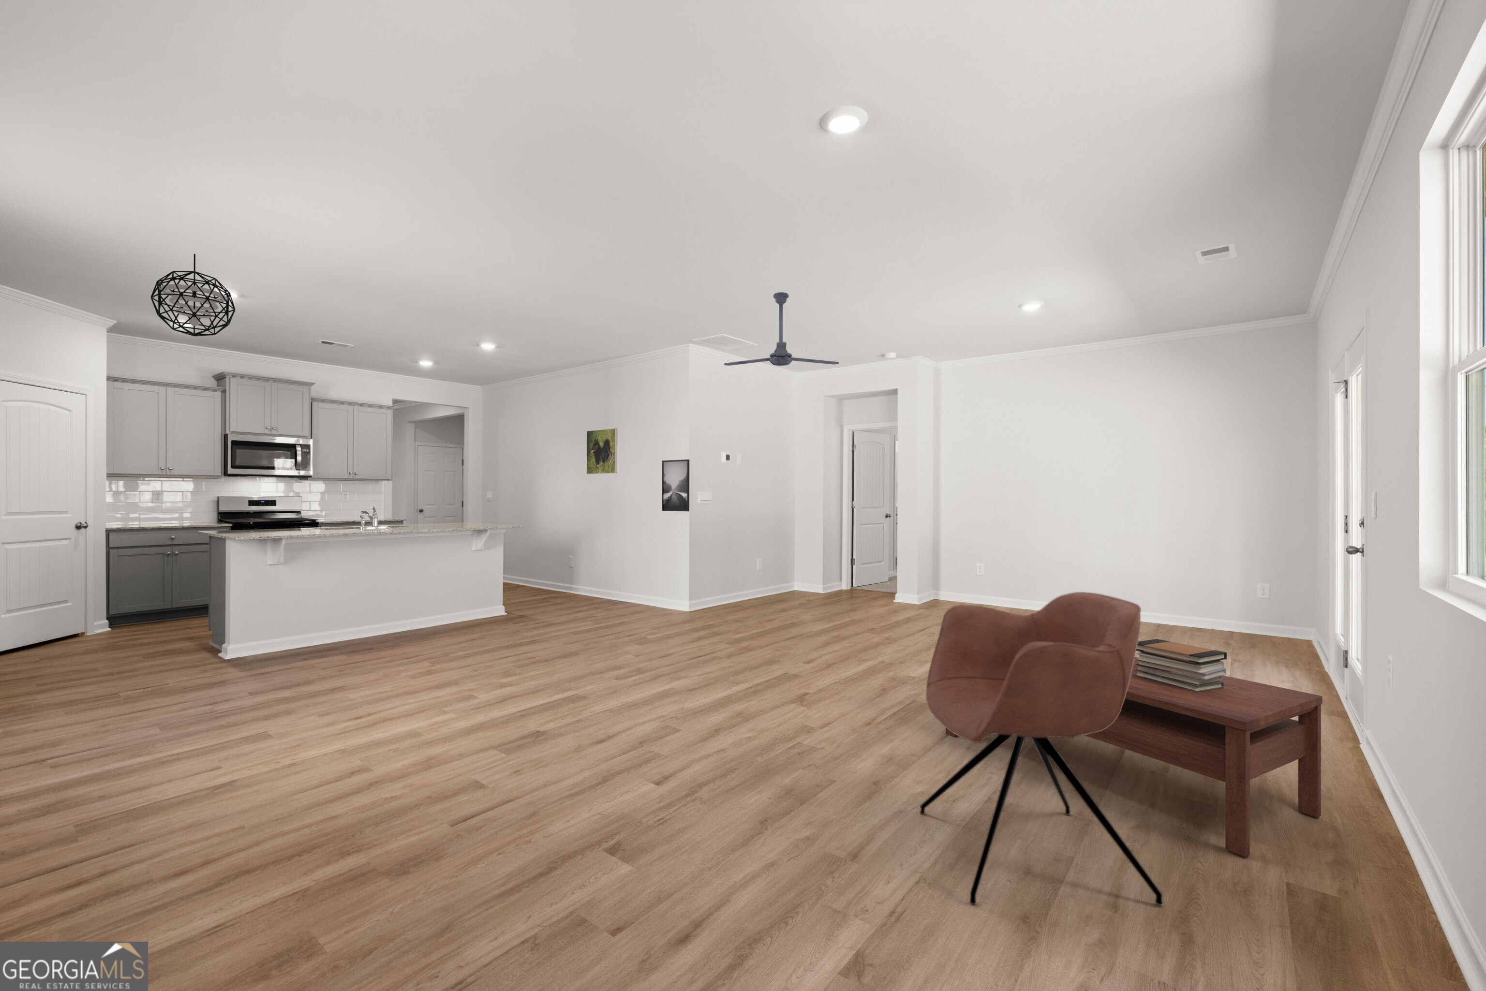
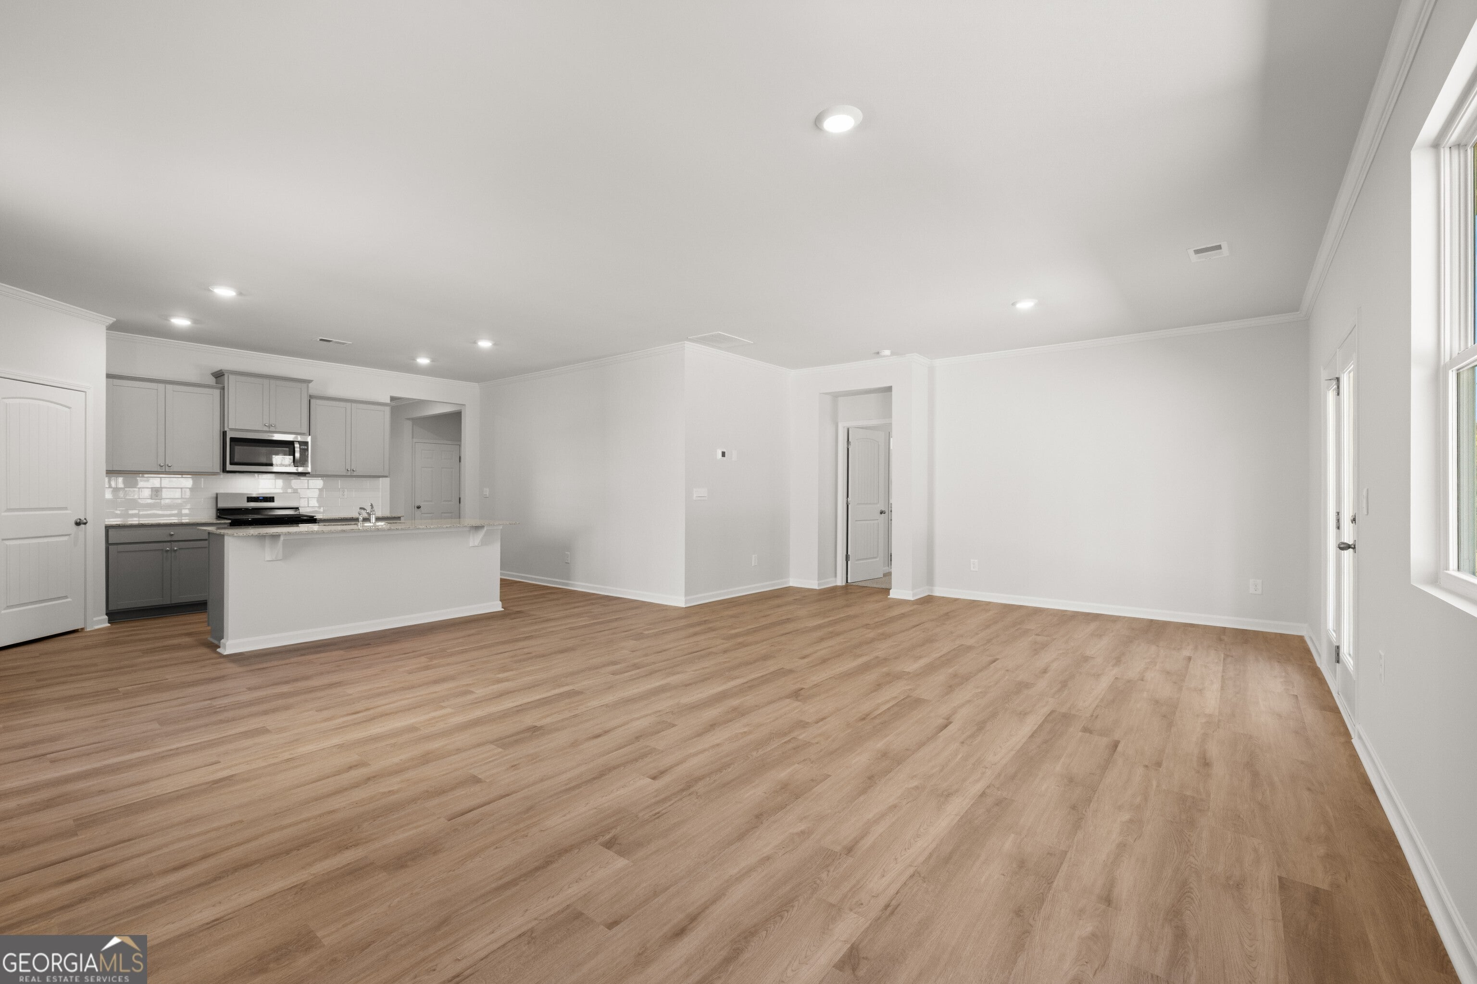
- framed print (676, 486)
- coffee table (1110, 724)
- book stack (1179, 664)
- armchair (1027, 726)
- ceiling fan (782, 324)
- pendant light (193, 295)
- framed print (601, 451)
